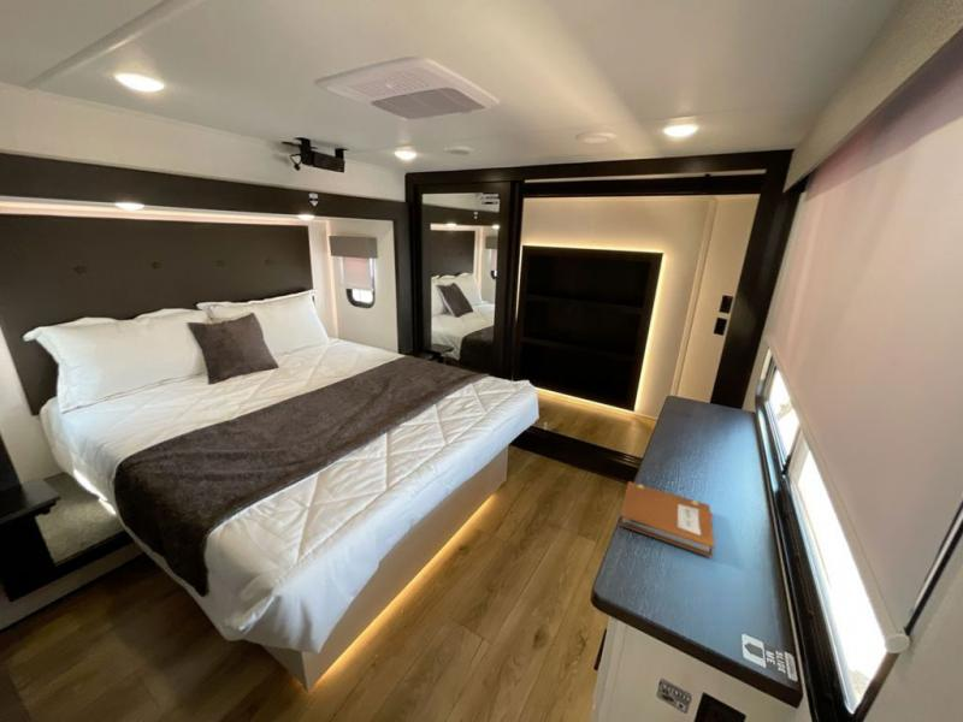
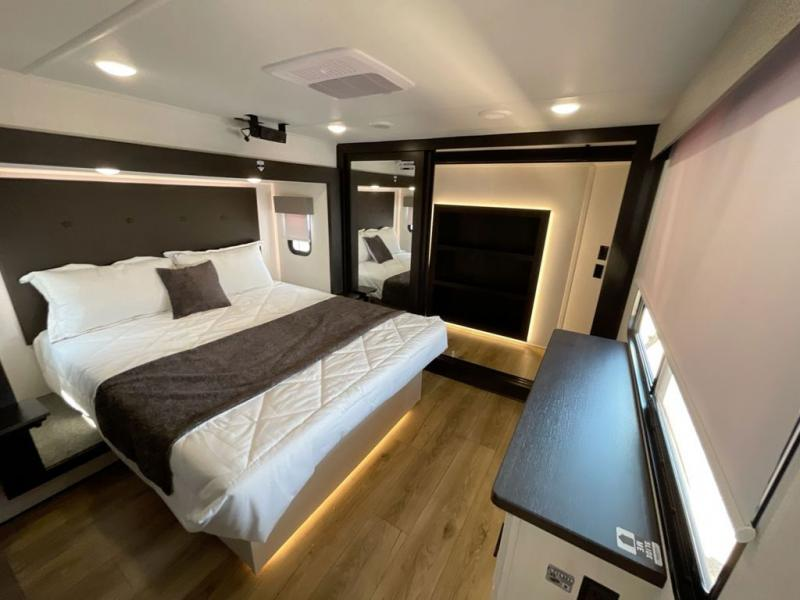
- notebook (667, 514)
